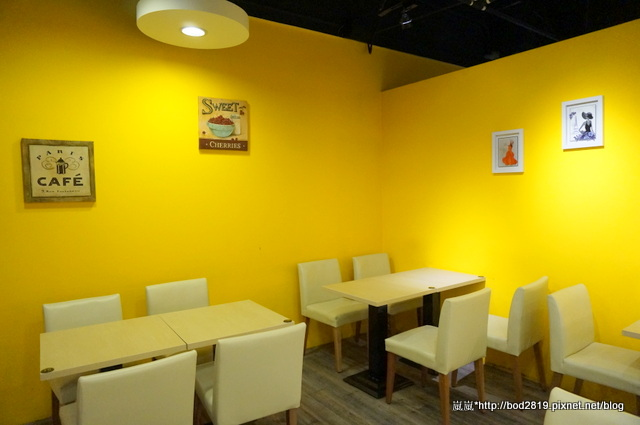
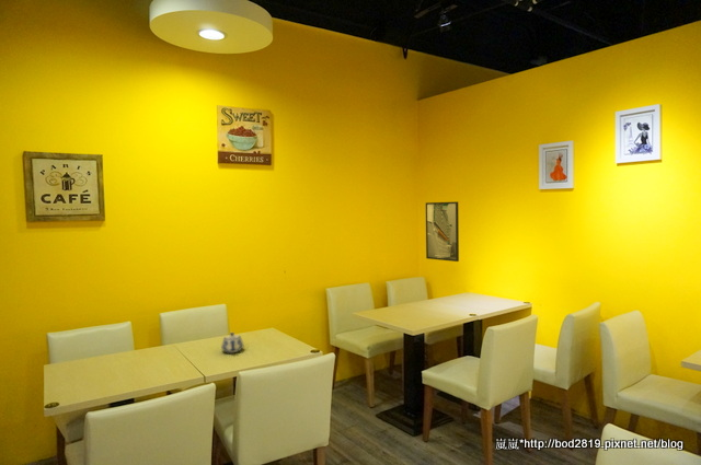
+ teapot (232, 341)
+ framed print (441, 231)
